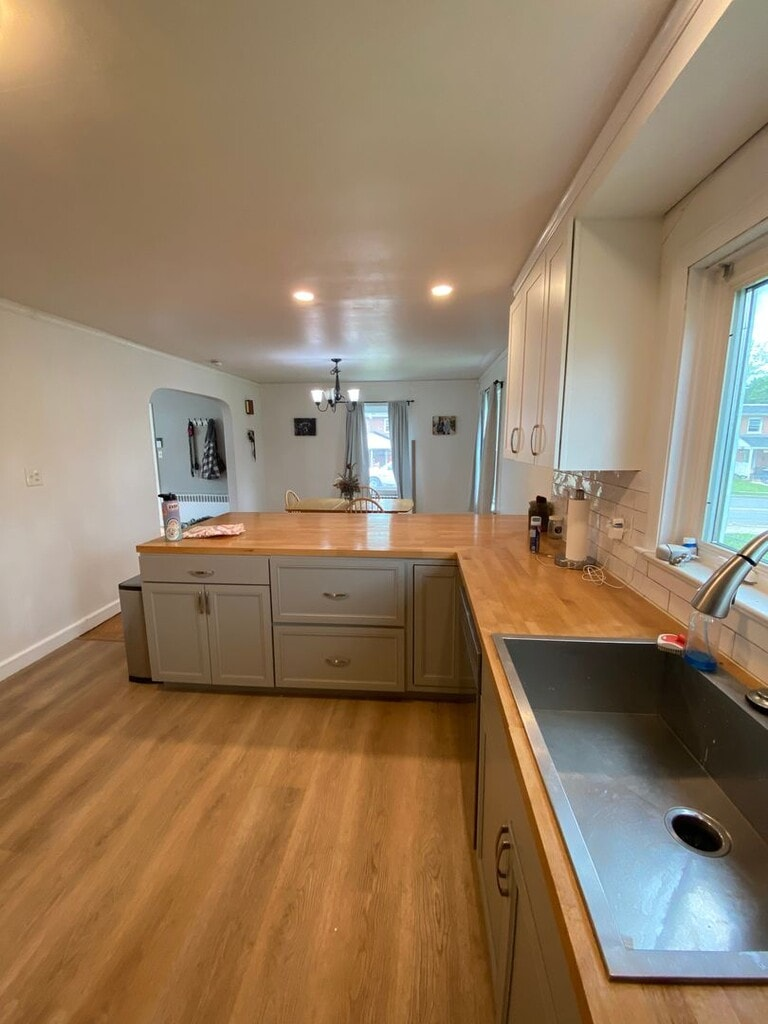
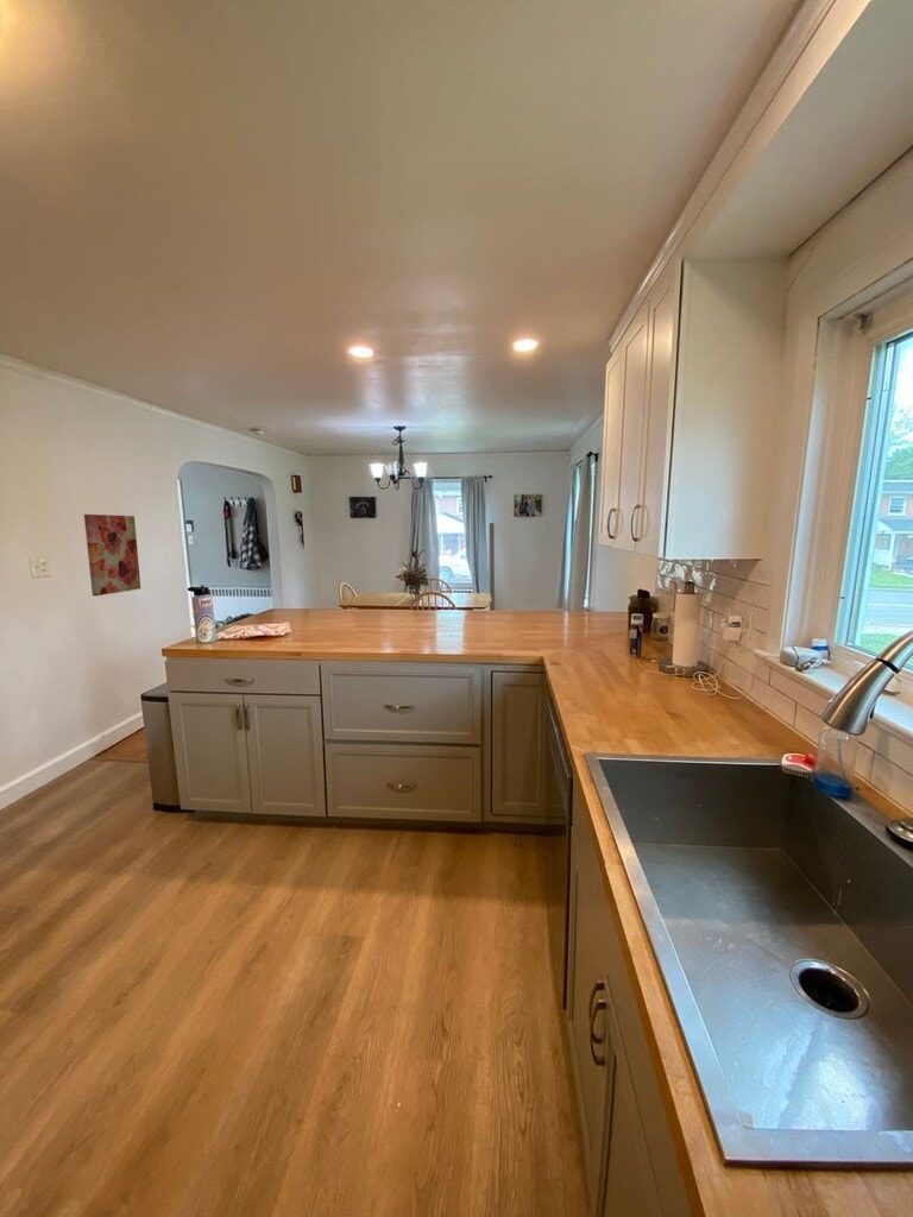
+ wall art (114, 554)
